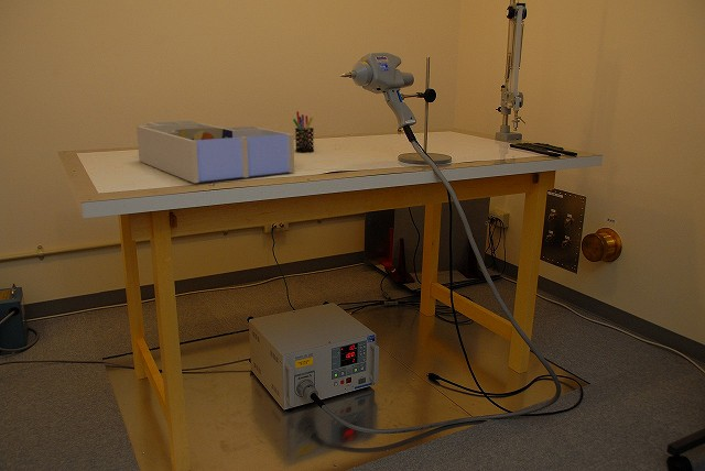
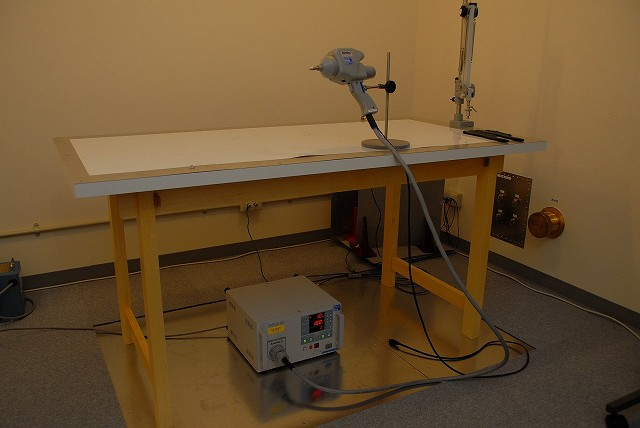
- pen holder (302, 131)
- desk organizer (205, 146)
